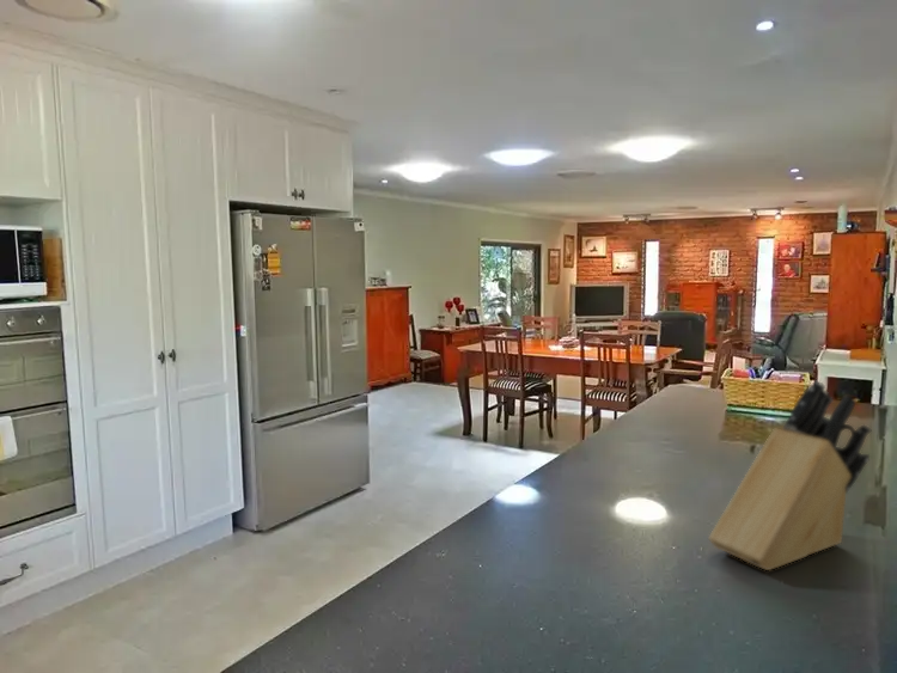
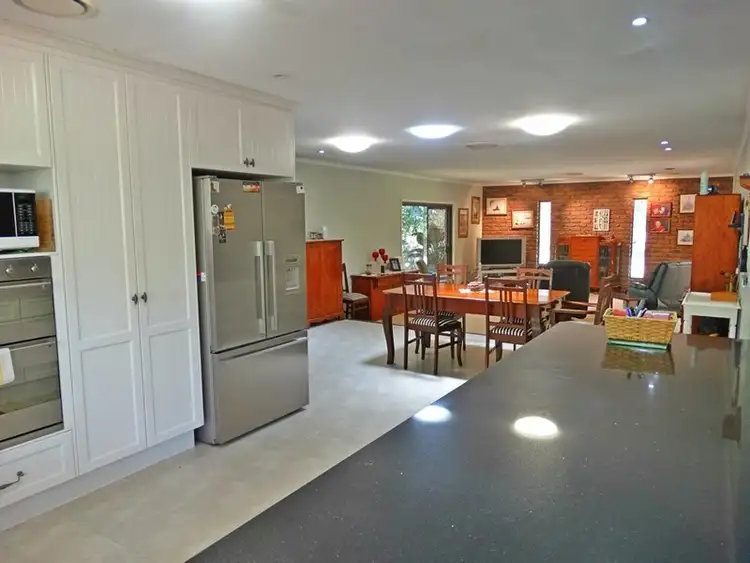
- knife block (794, 466)
